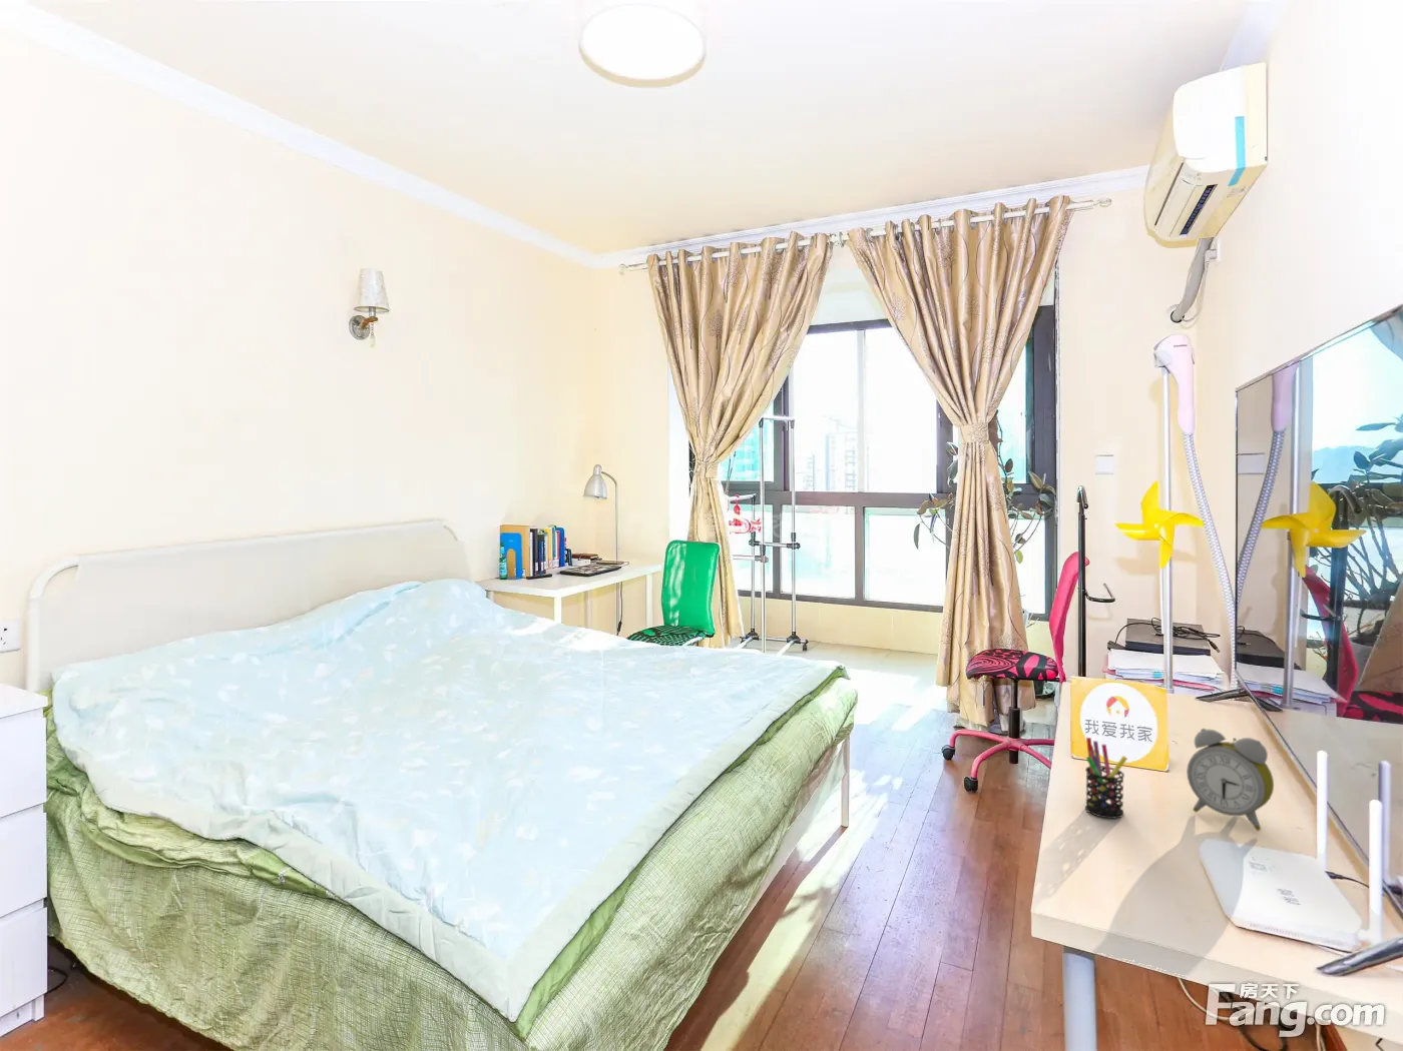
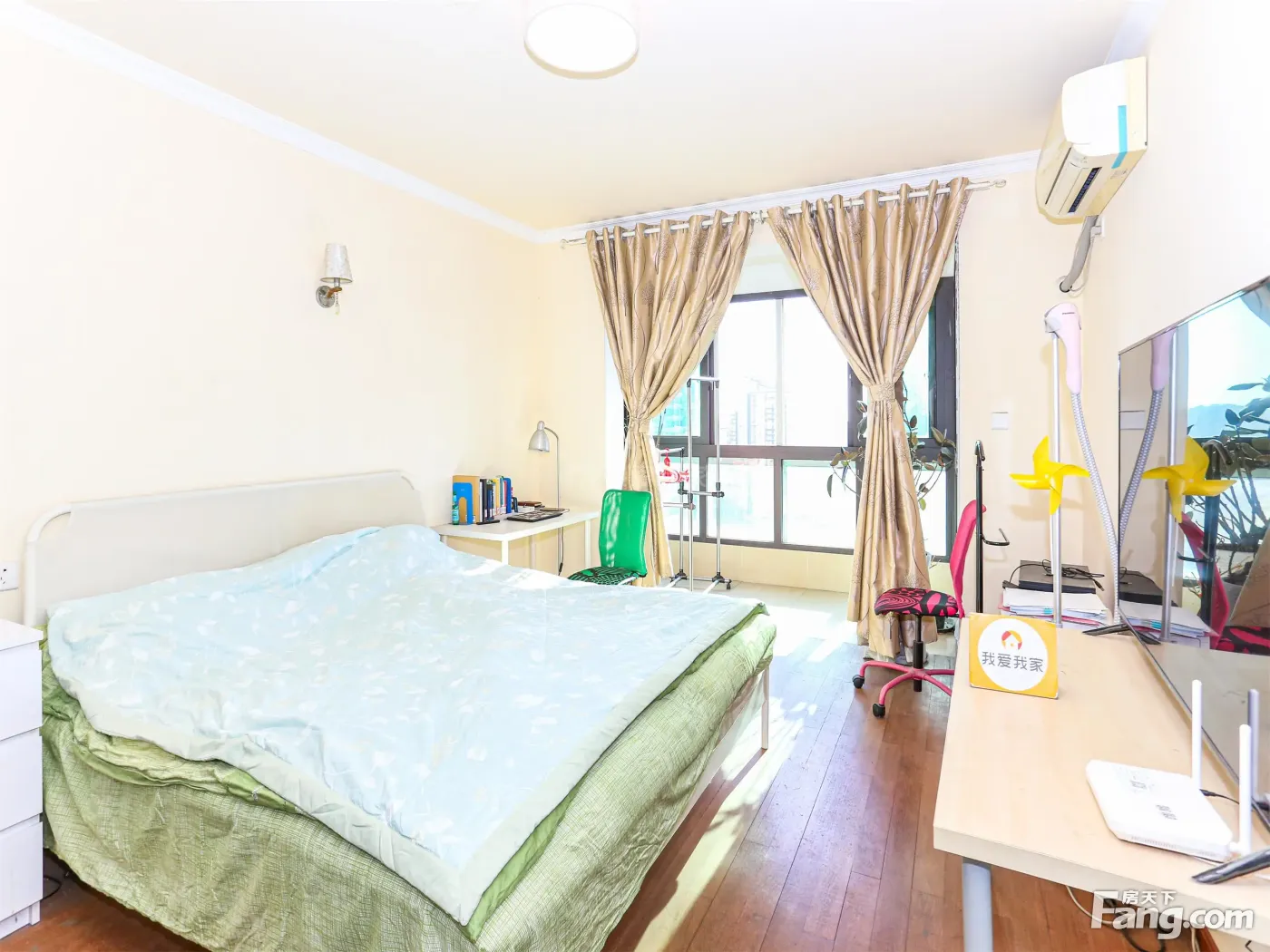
- alarm clock (1231, 776)
- pen holder (1099, 777)
